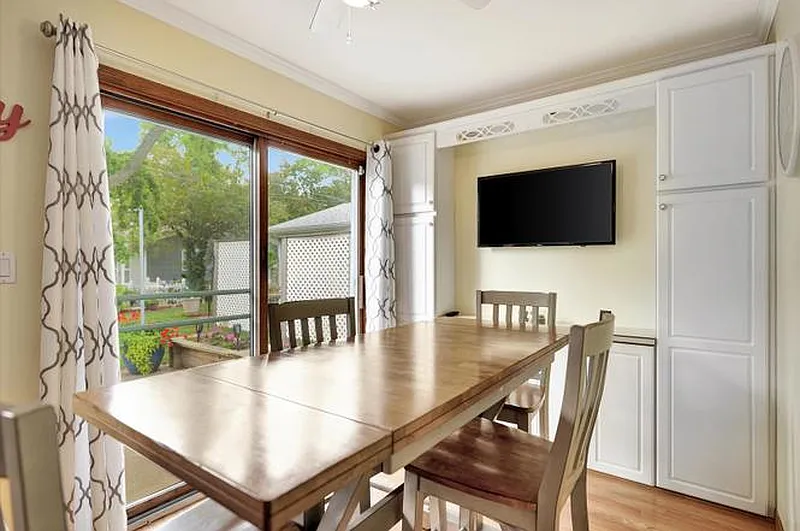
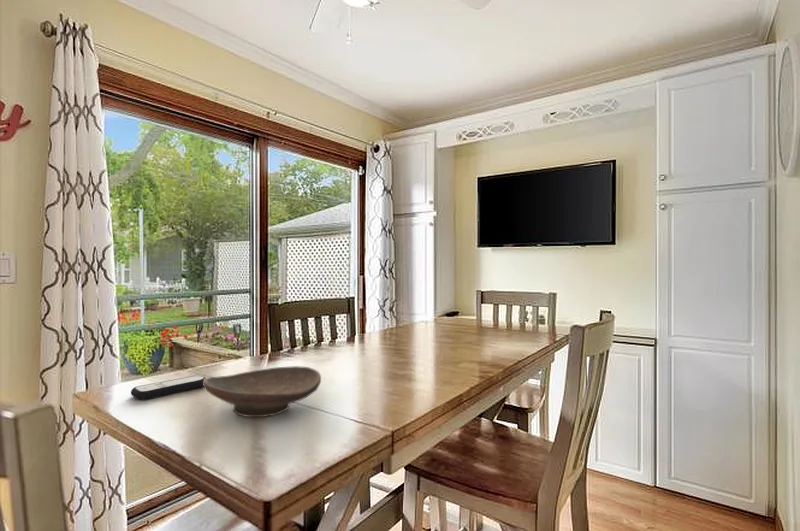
+ decorative bowl (264, 391)
+ remote control (171, 386)
